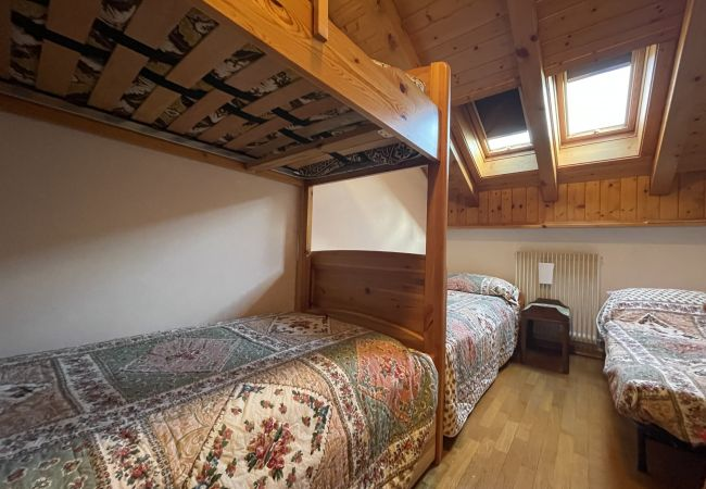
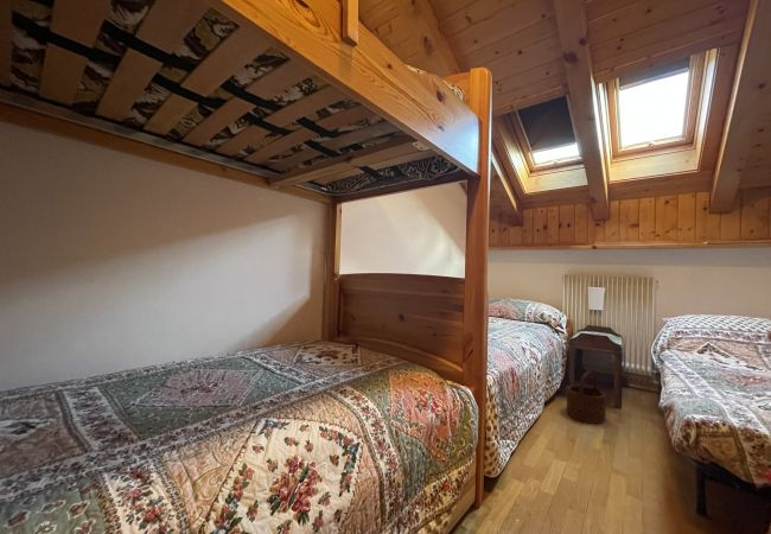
+ wooden bucket (585, 393)
